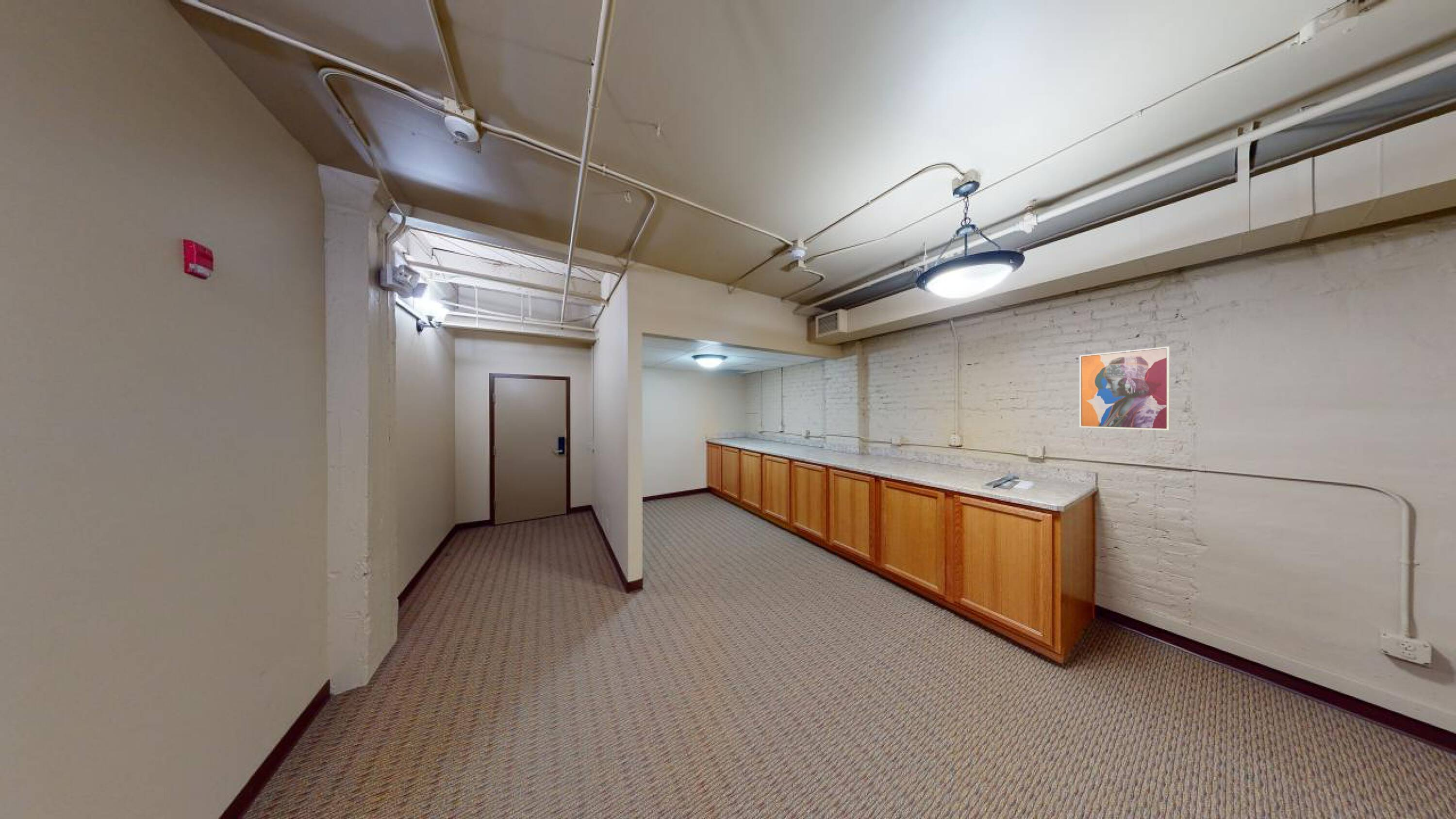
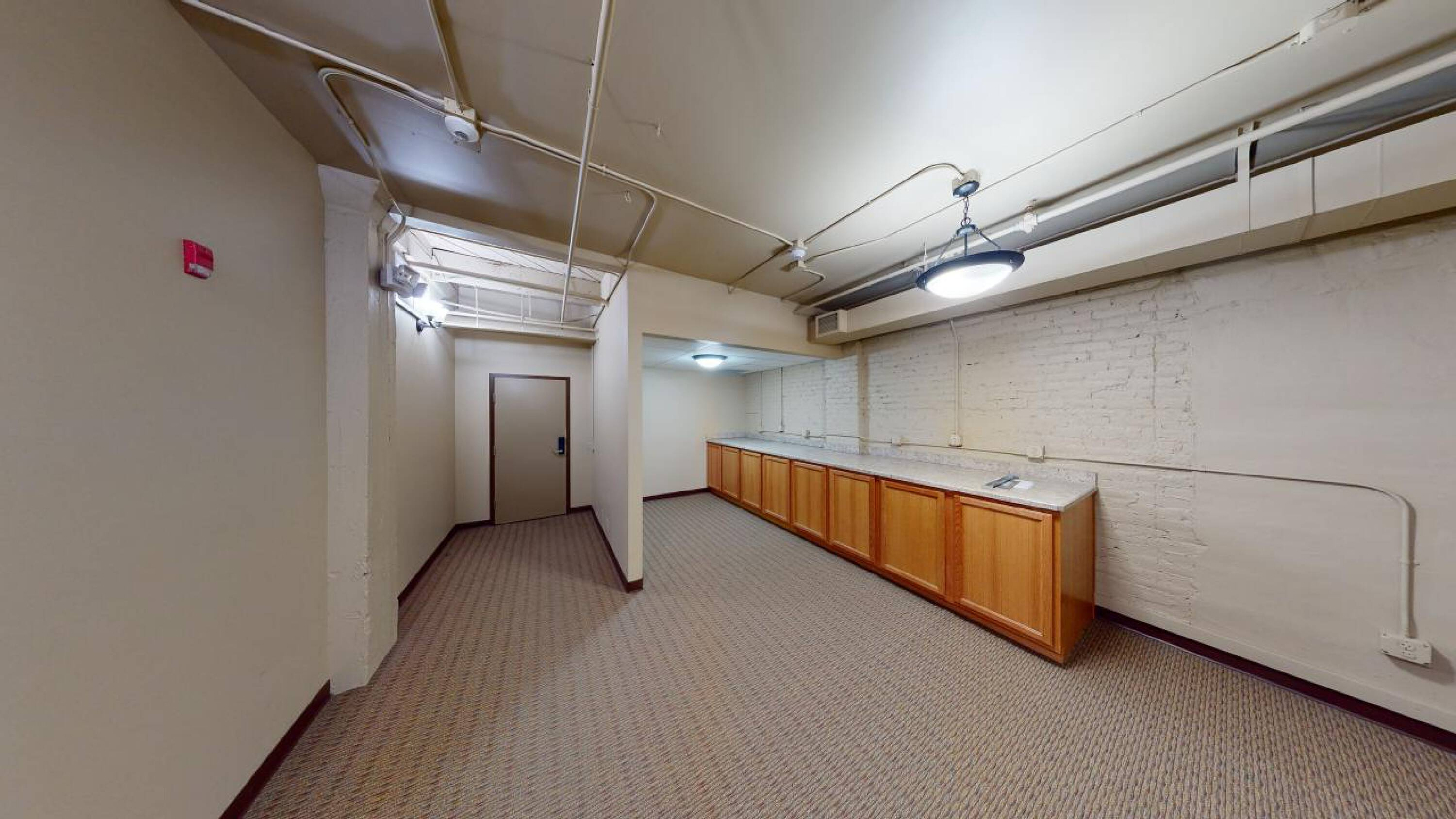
- wall art (1121, 390)
